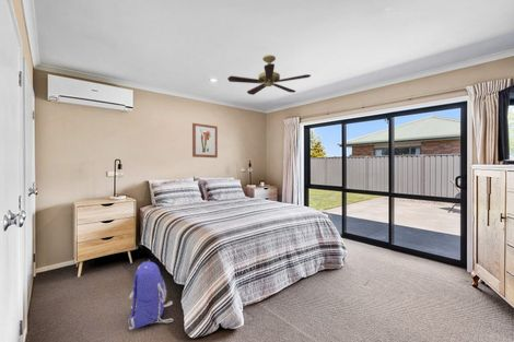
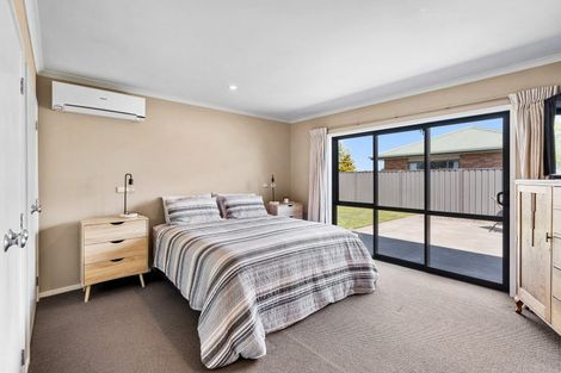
- backpack (150, 288)
- ceiling fan (268, 70)
- wall art (205, 141)
